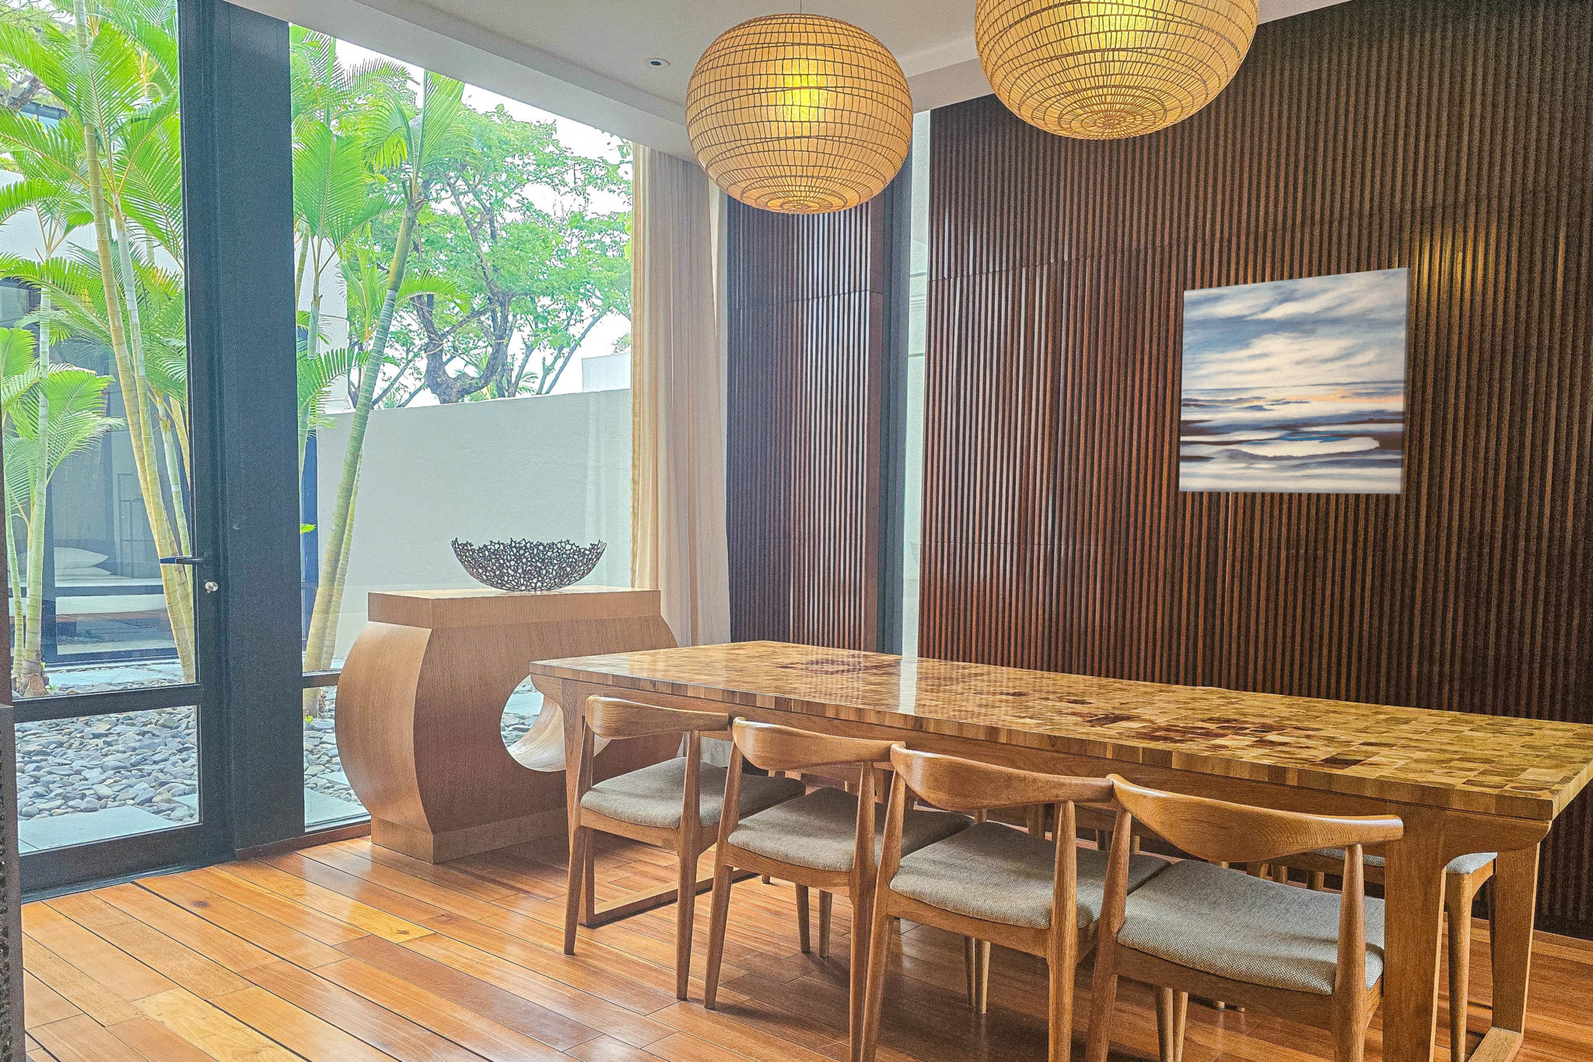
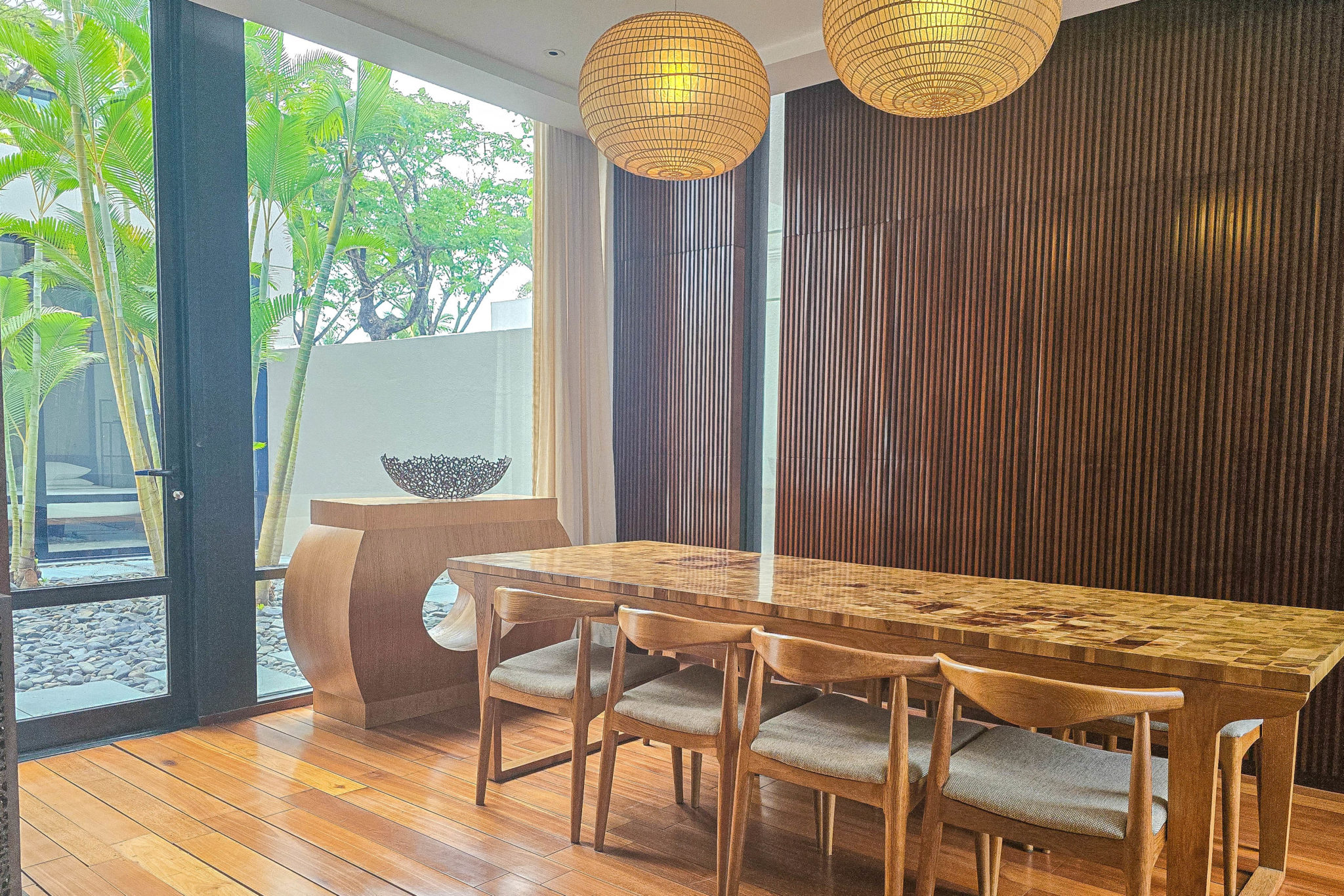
- wall art (1287, 386)
